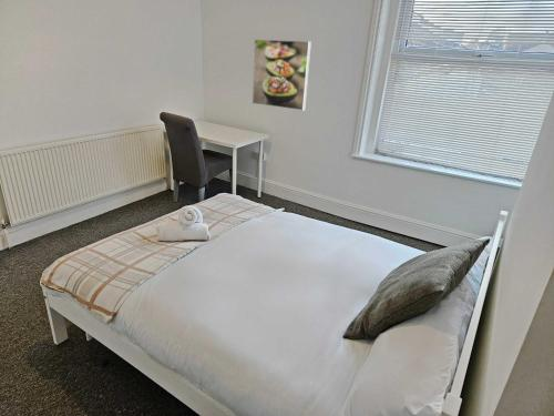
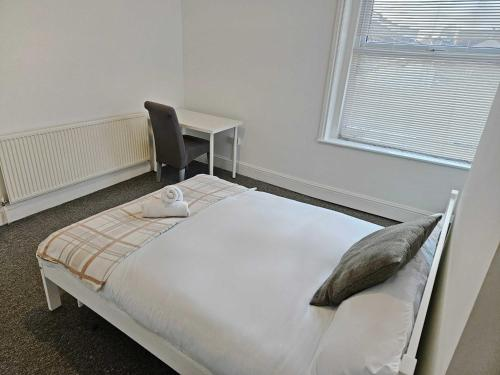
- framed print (279, 74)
